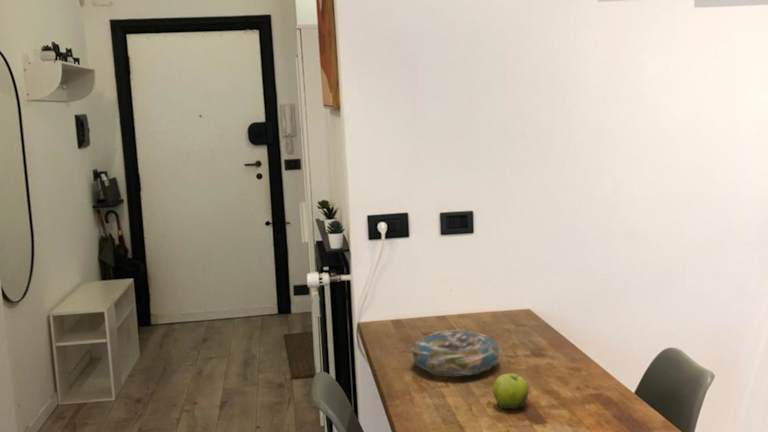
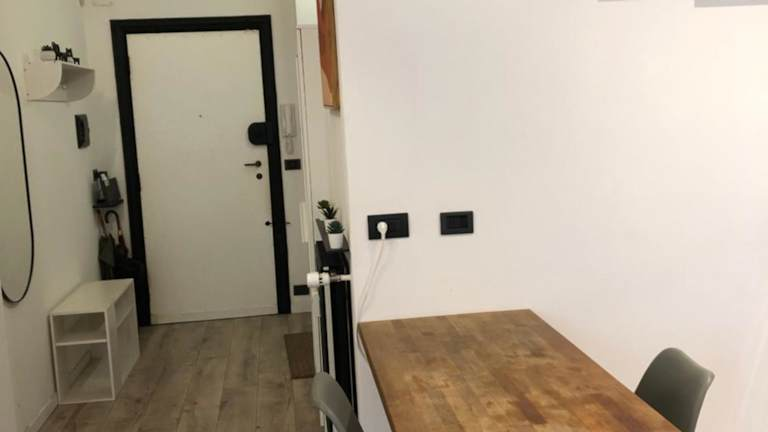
- decorative bowl (456, 352)
- fruit (511, 390)
